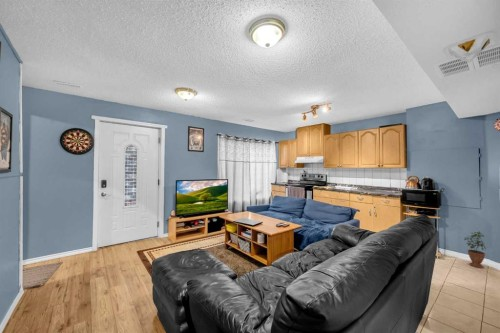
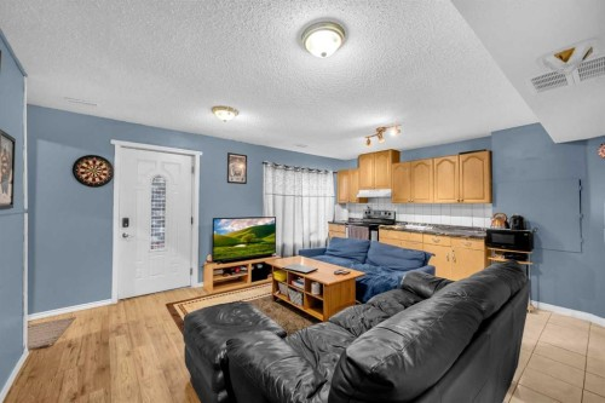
- potted plant (474, 248)
